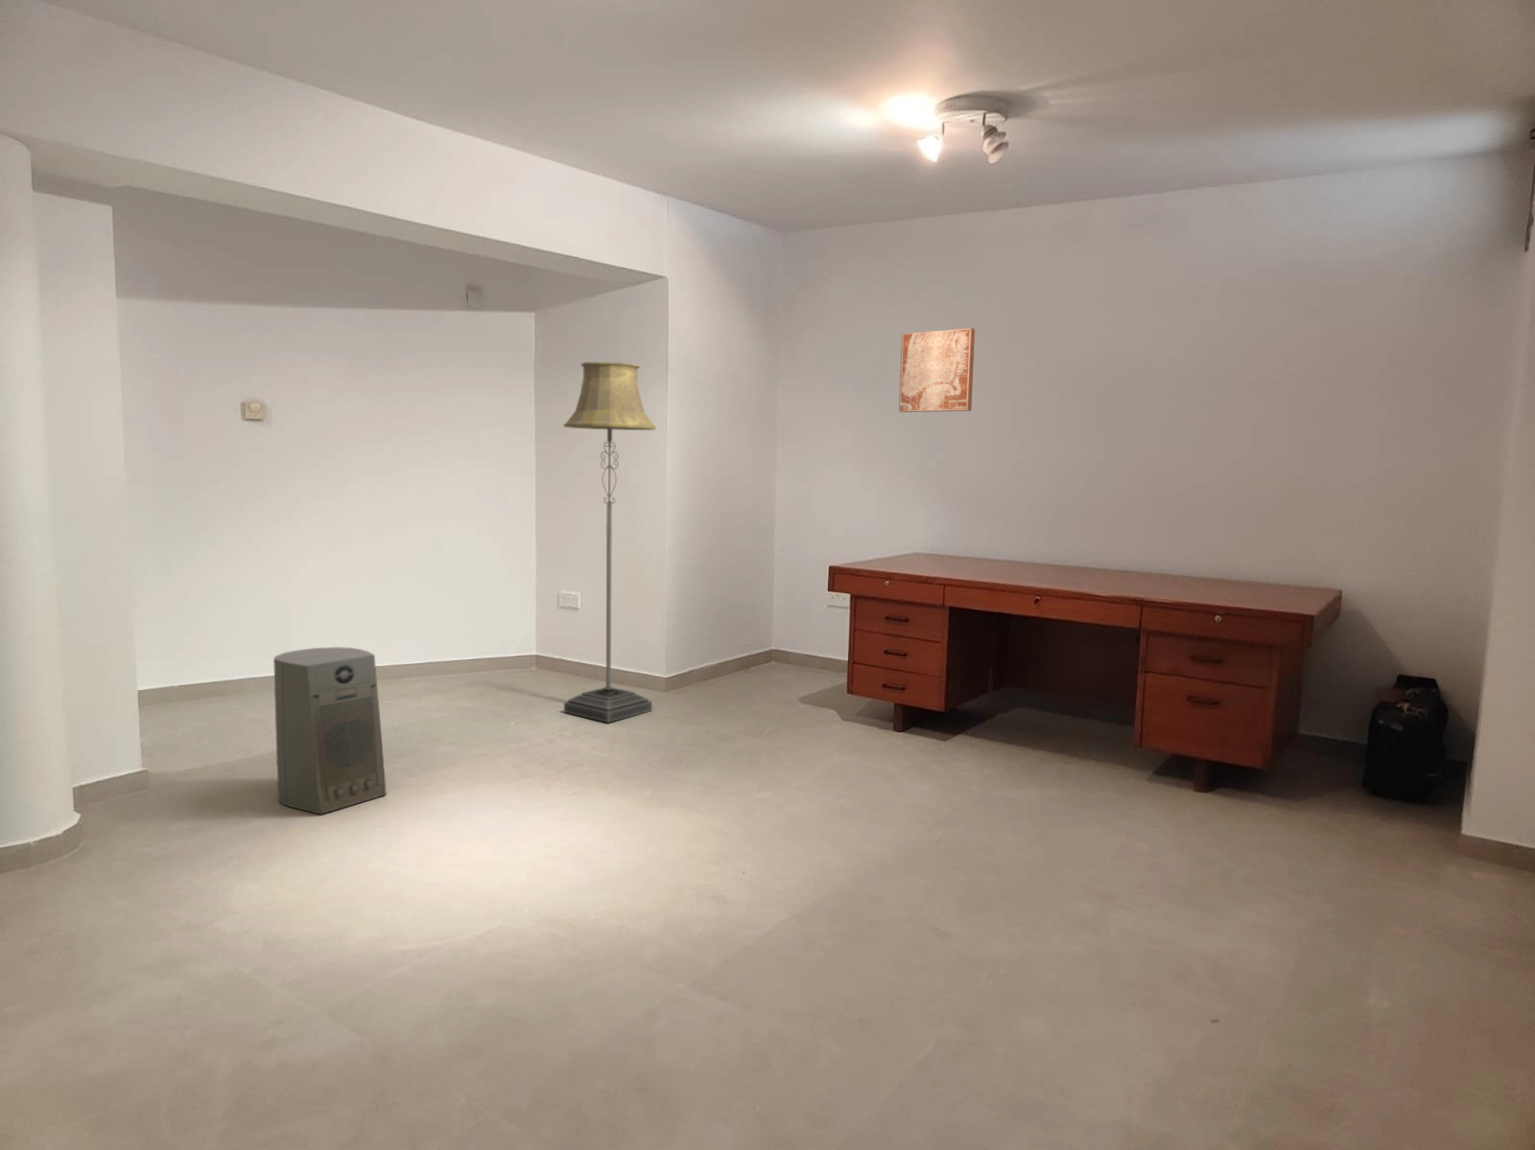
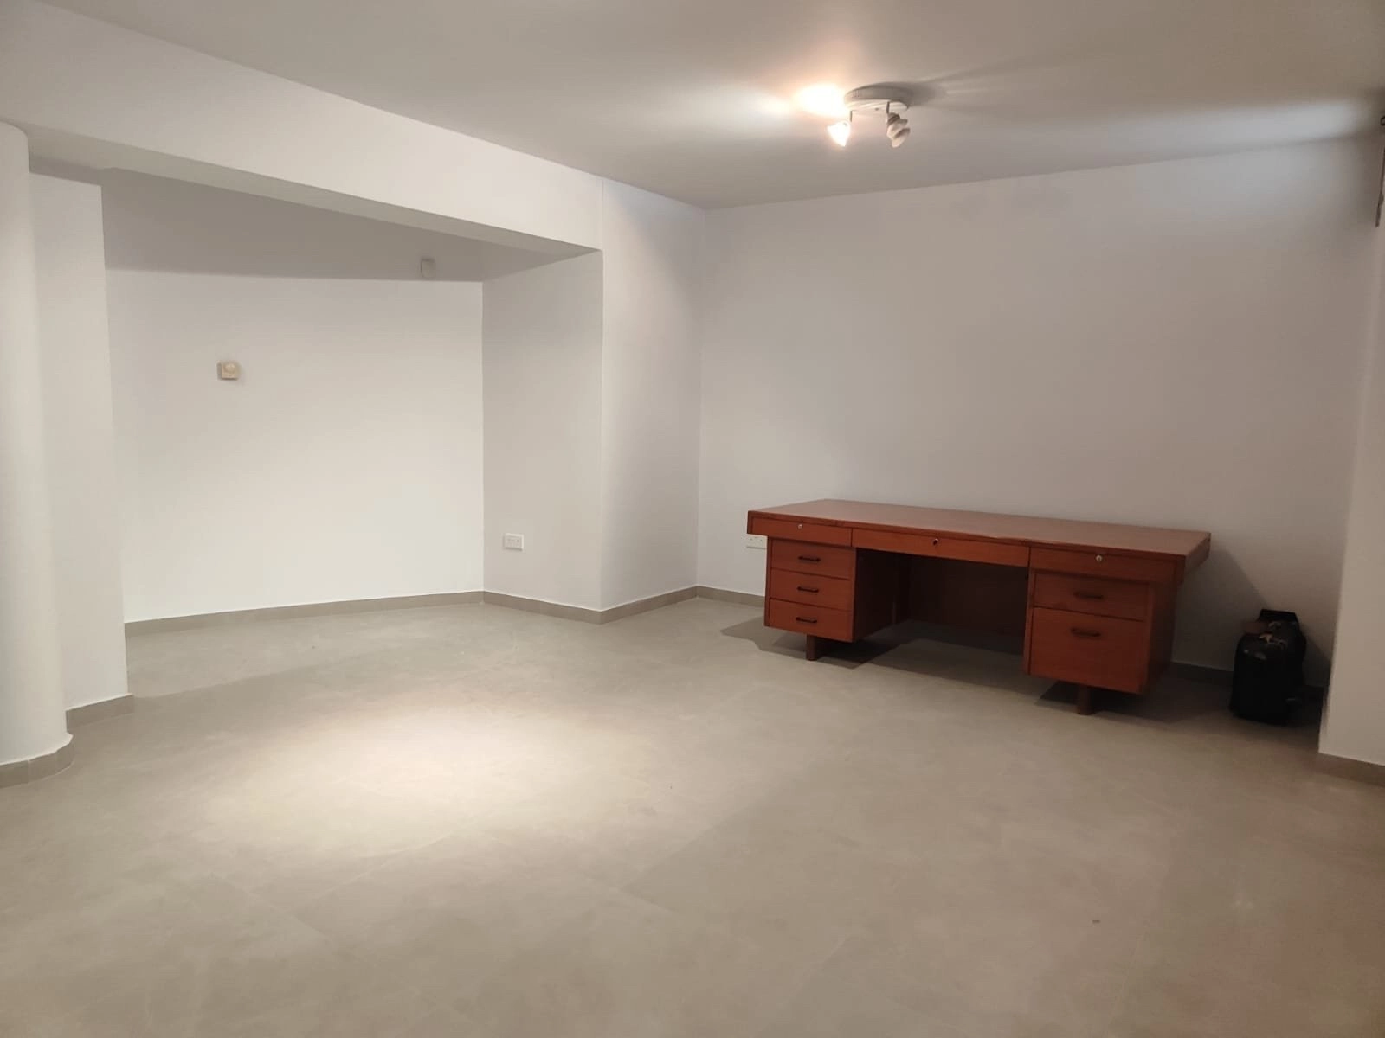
- fan (323, 725)
- floor lamp (609, 541)
- wall art (936, 371)
